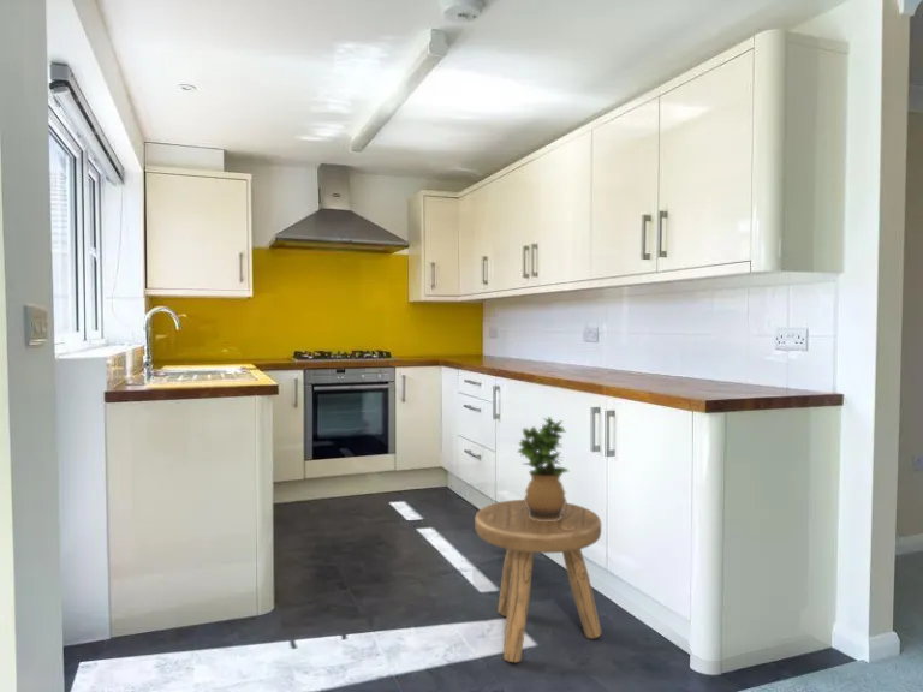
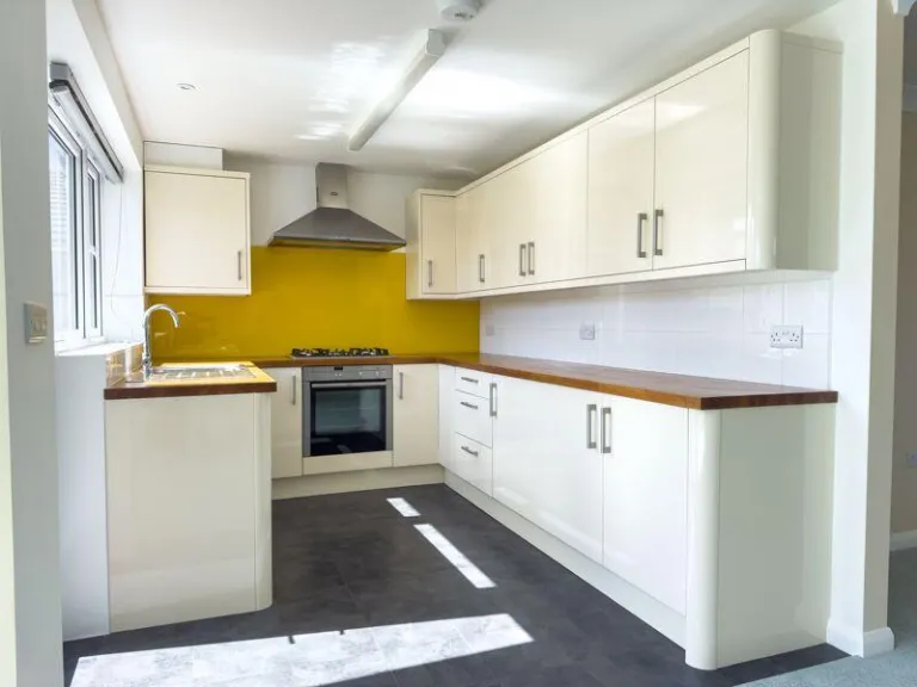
- stool (530, 575)
- potted plant (540, 465)
